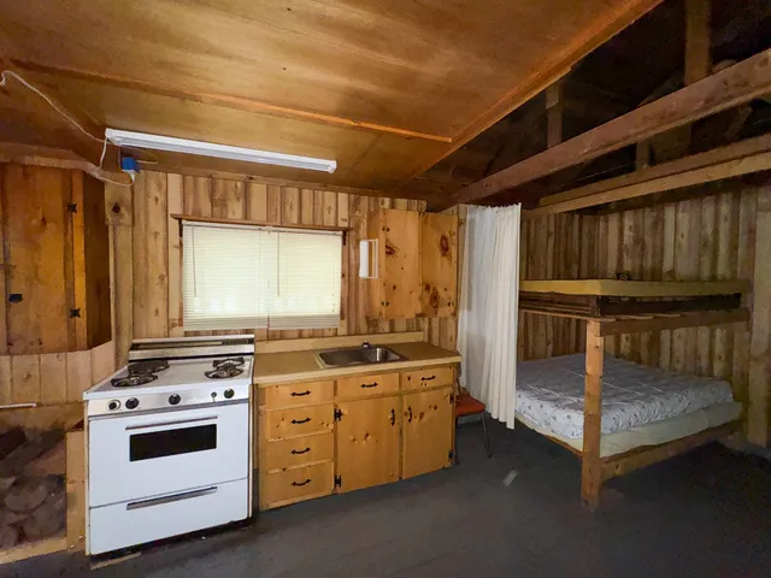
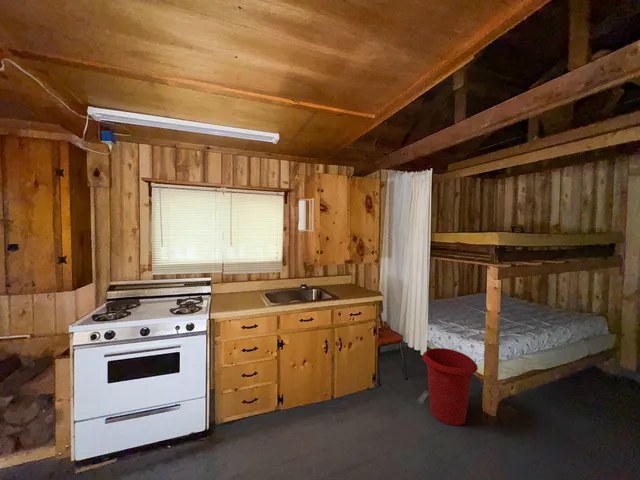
+ waste bin (448, 385)
